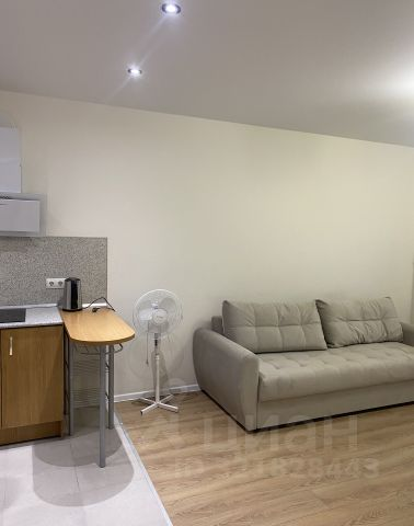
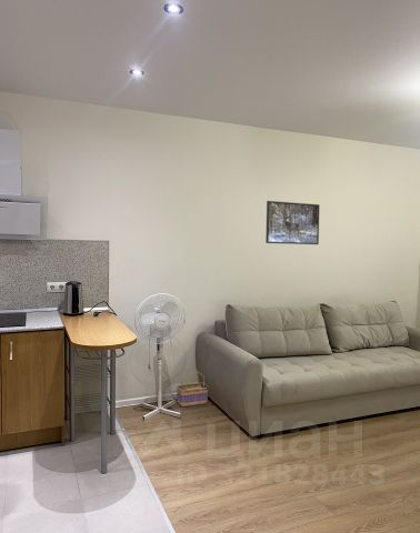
+ basket (192, 385)
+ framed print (293, 223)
